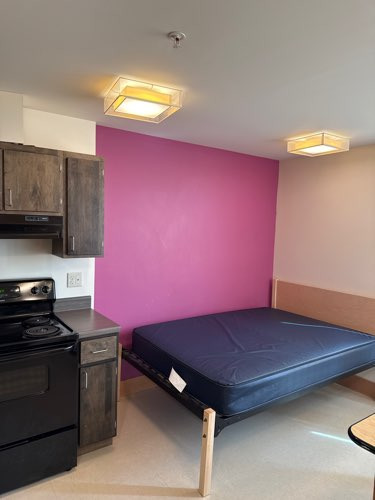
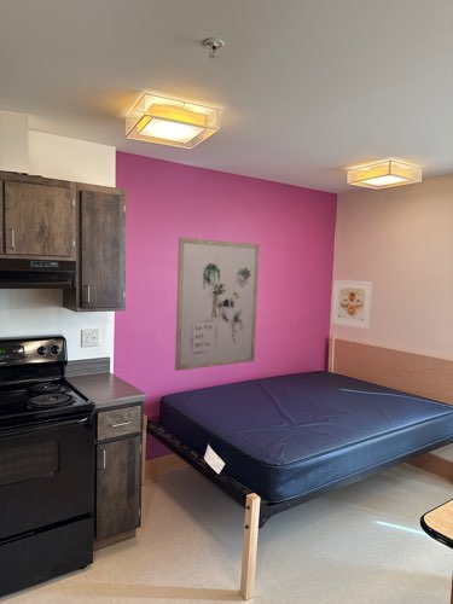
+ wall art (219, 303)
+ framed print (352, 303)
